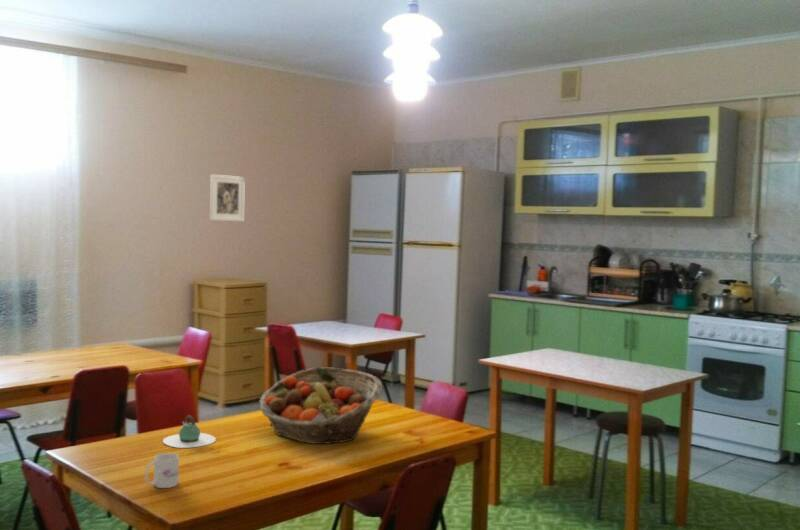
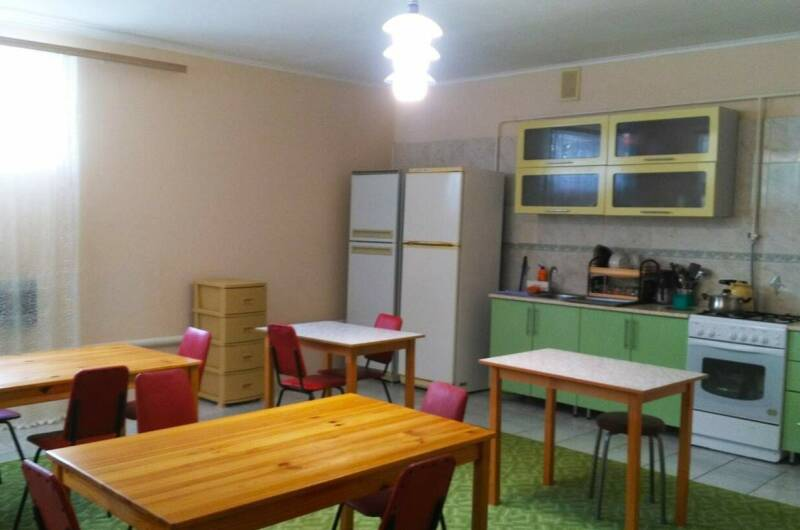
- mug (161, 471)
- teapot (189, 427)
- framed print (227, 198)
- fruit basket (320, 403)
